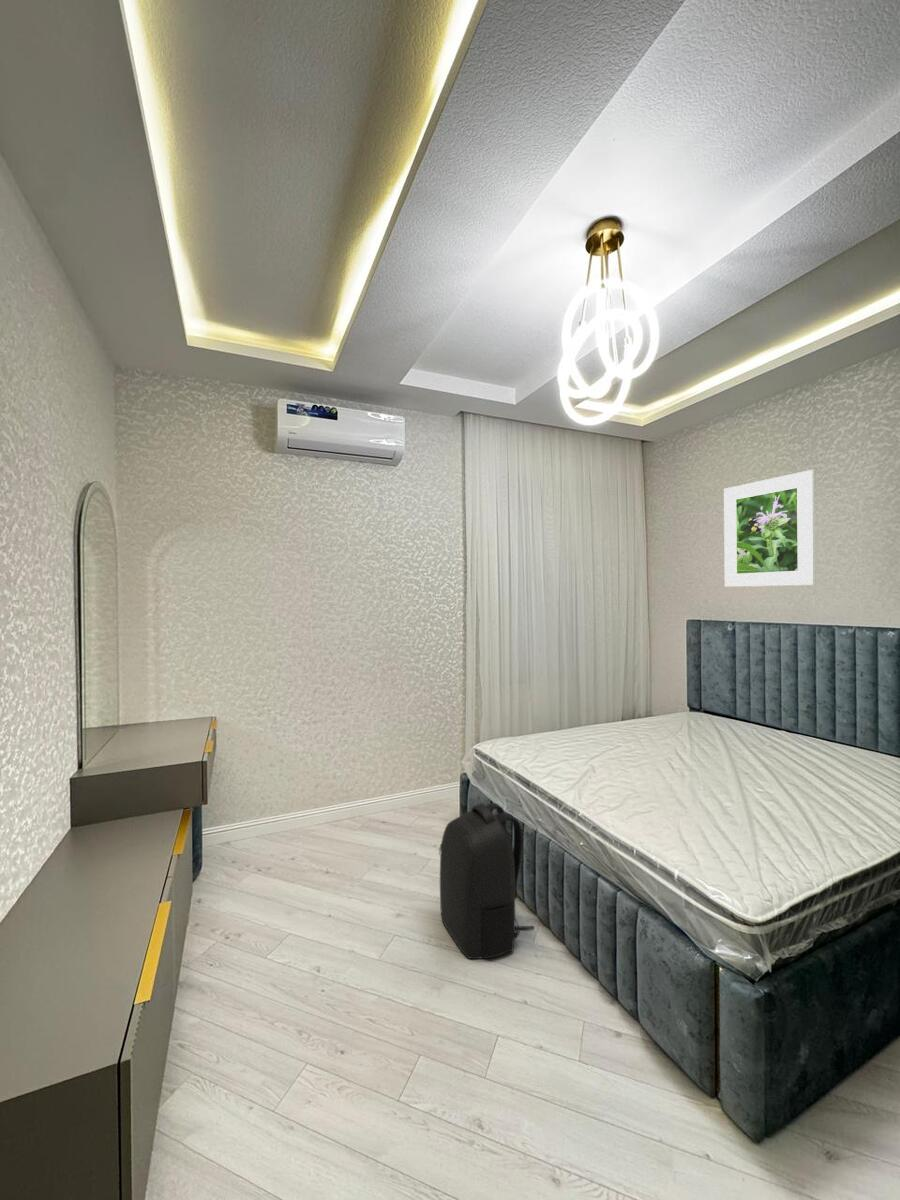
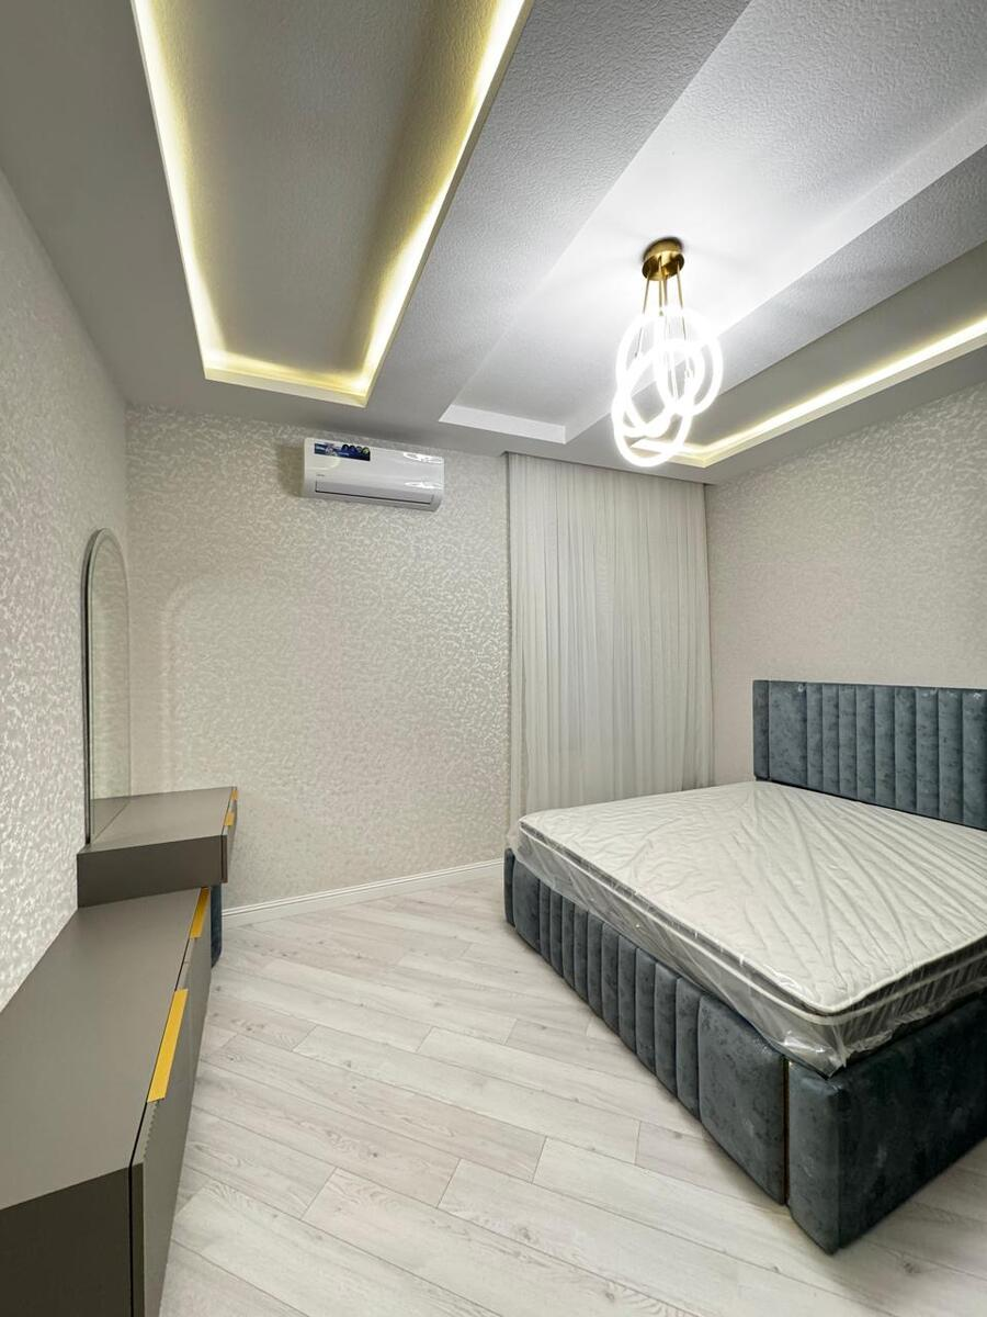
- backpack (487, 866)
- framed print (765, 533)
